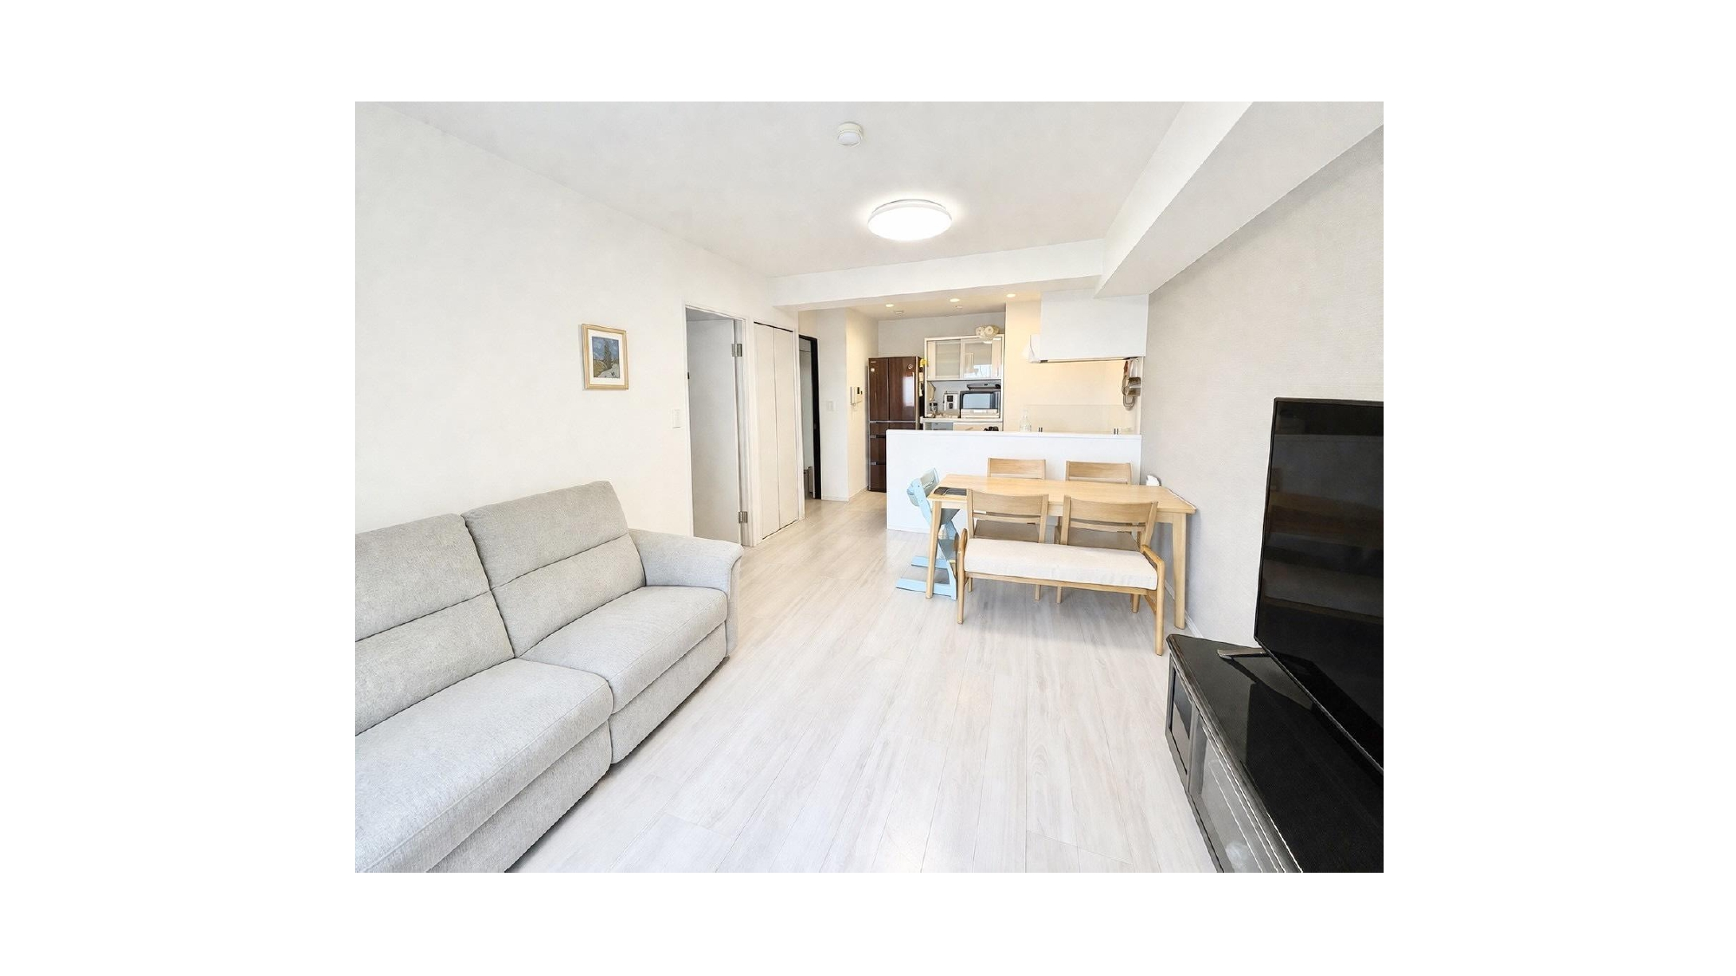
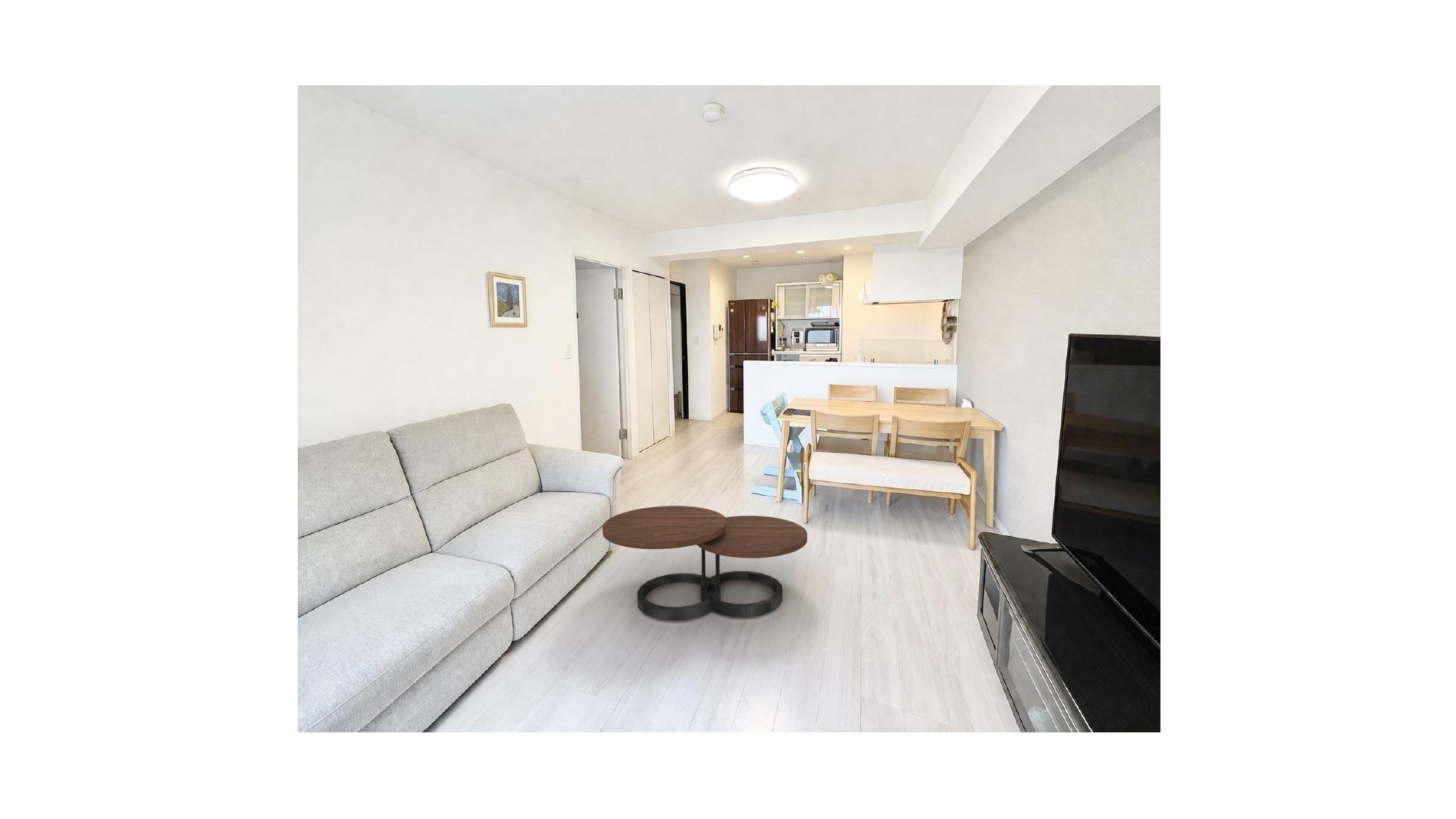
+ coffee table (705, 559)
